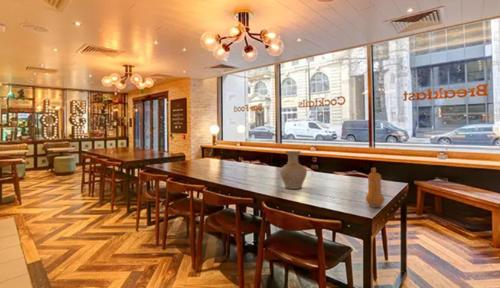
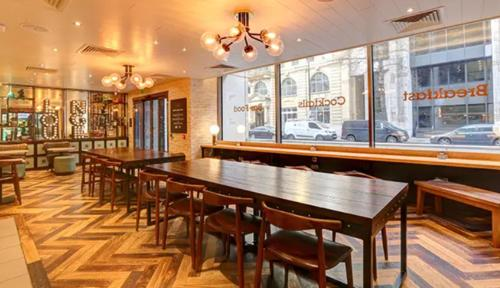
- pepper mill (374, 186)
- vase (293, 169)
